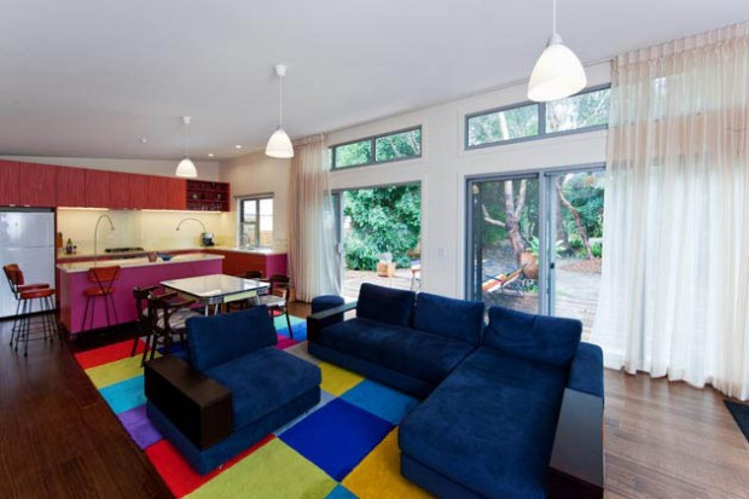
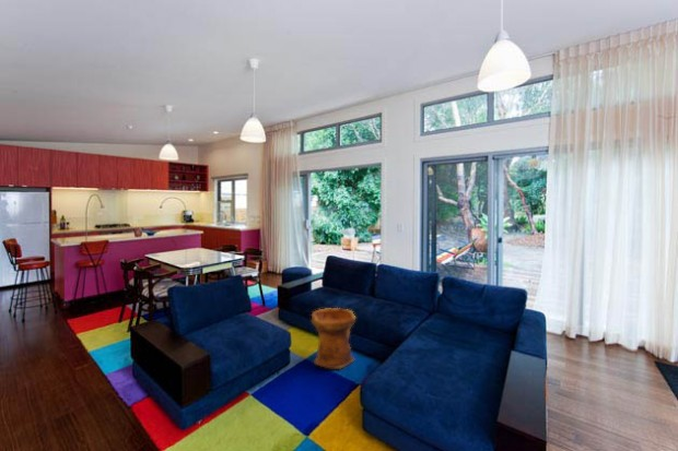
+ woven basket (331, 336)
